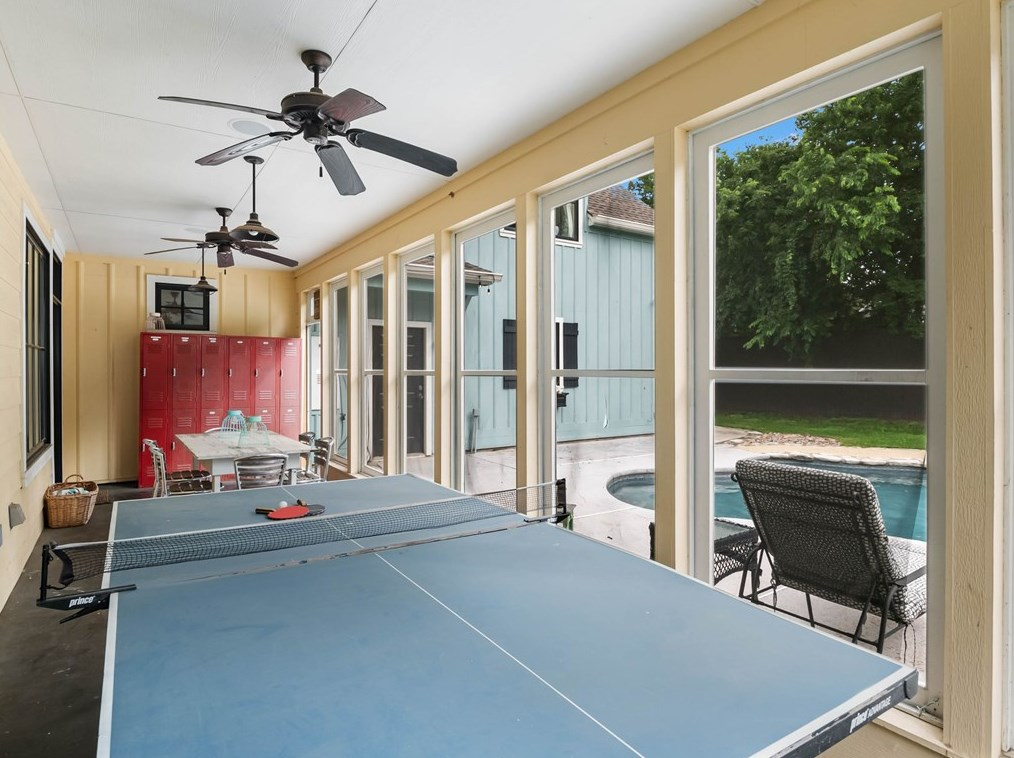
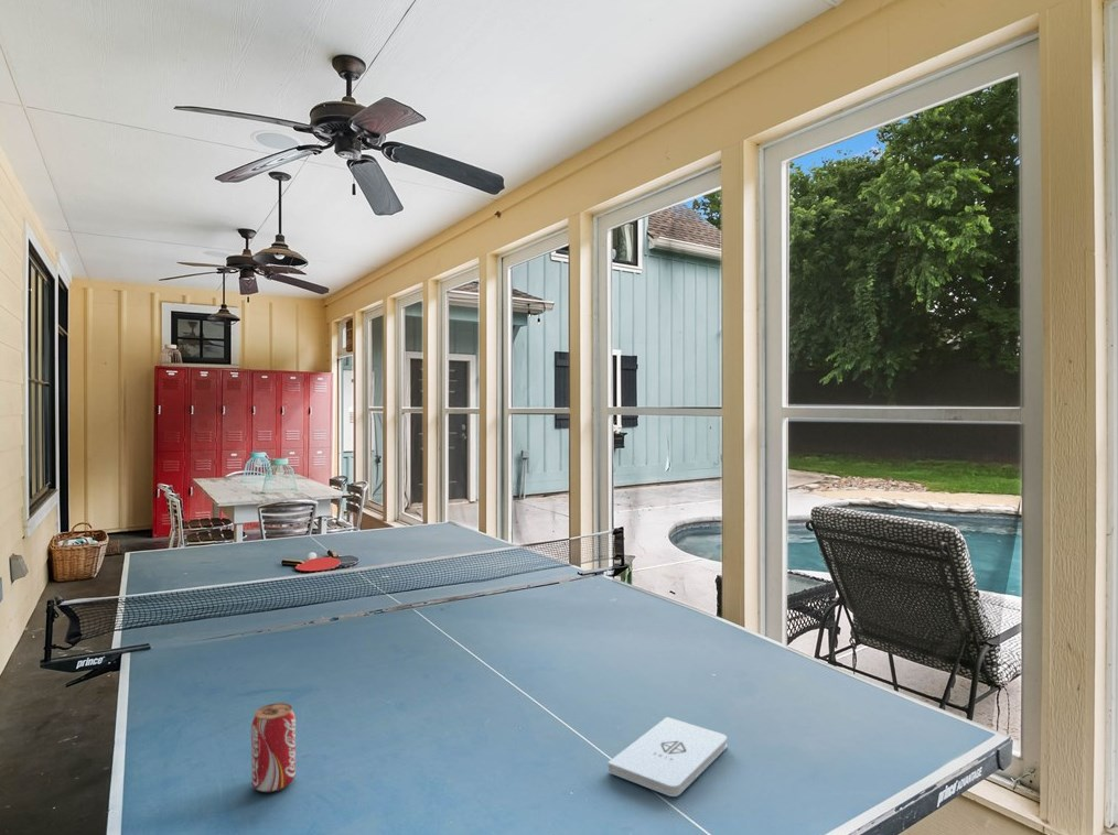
+ beverage can (273, 747)
+ notepad (670, 752)
